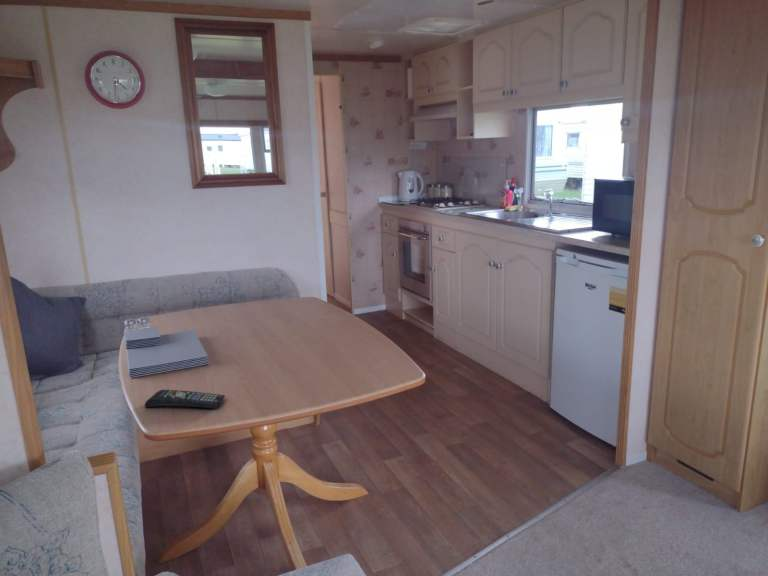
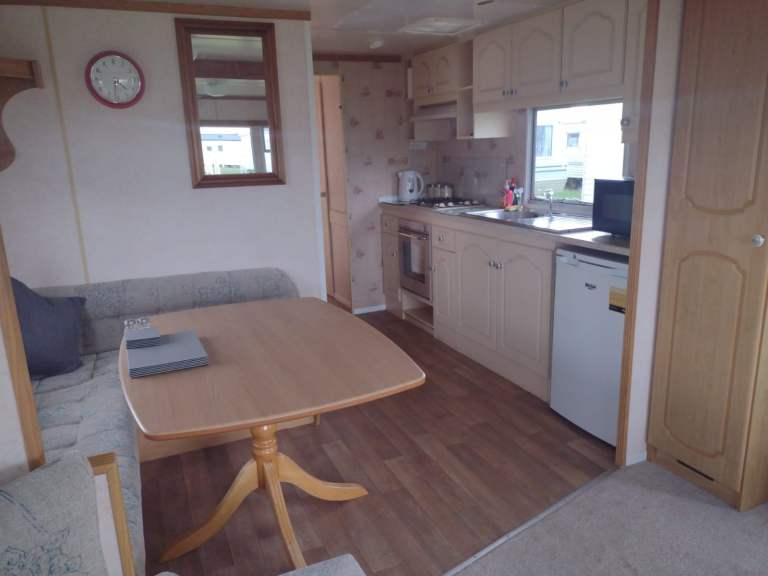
- remote control (184, 399)
